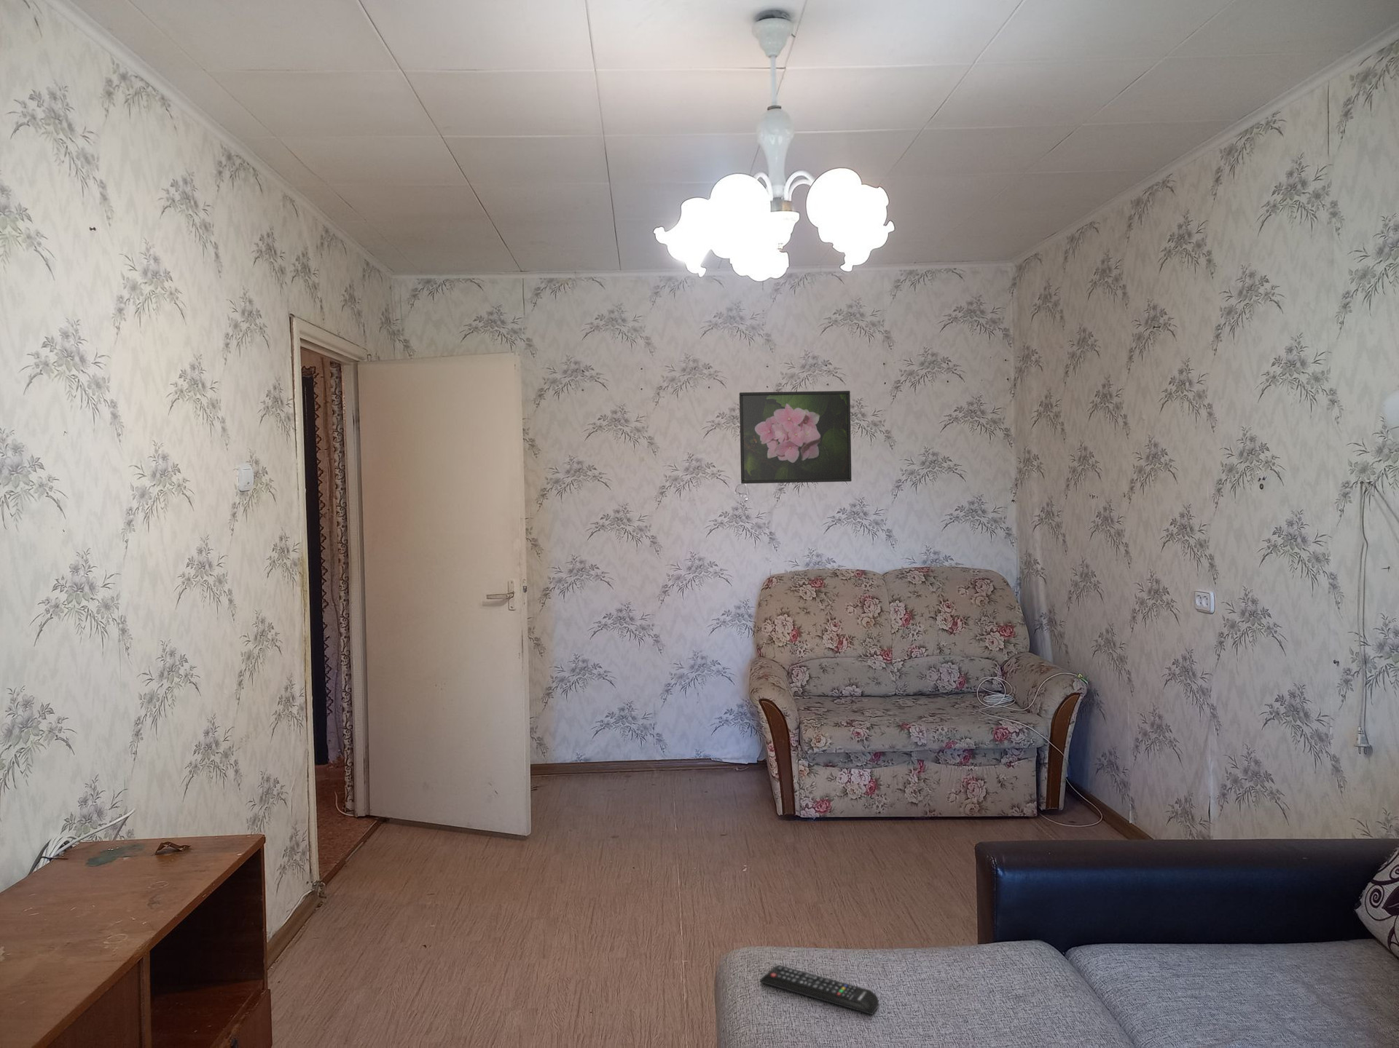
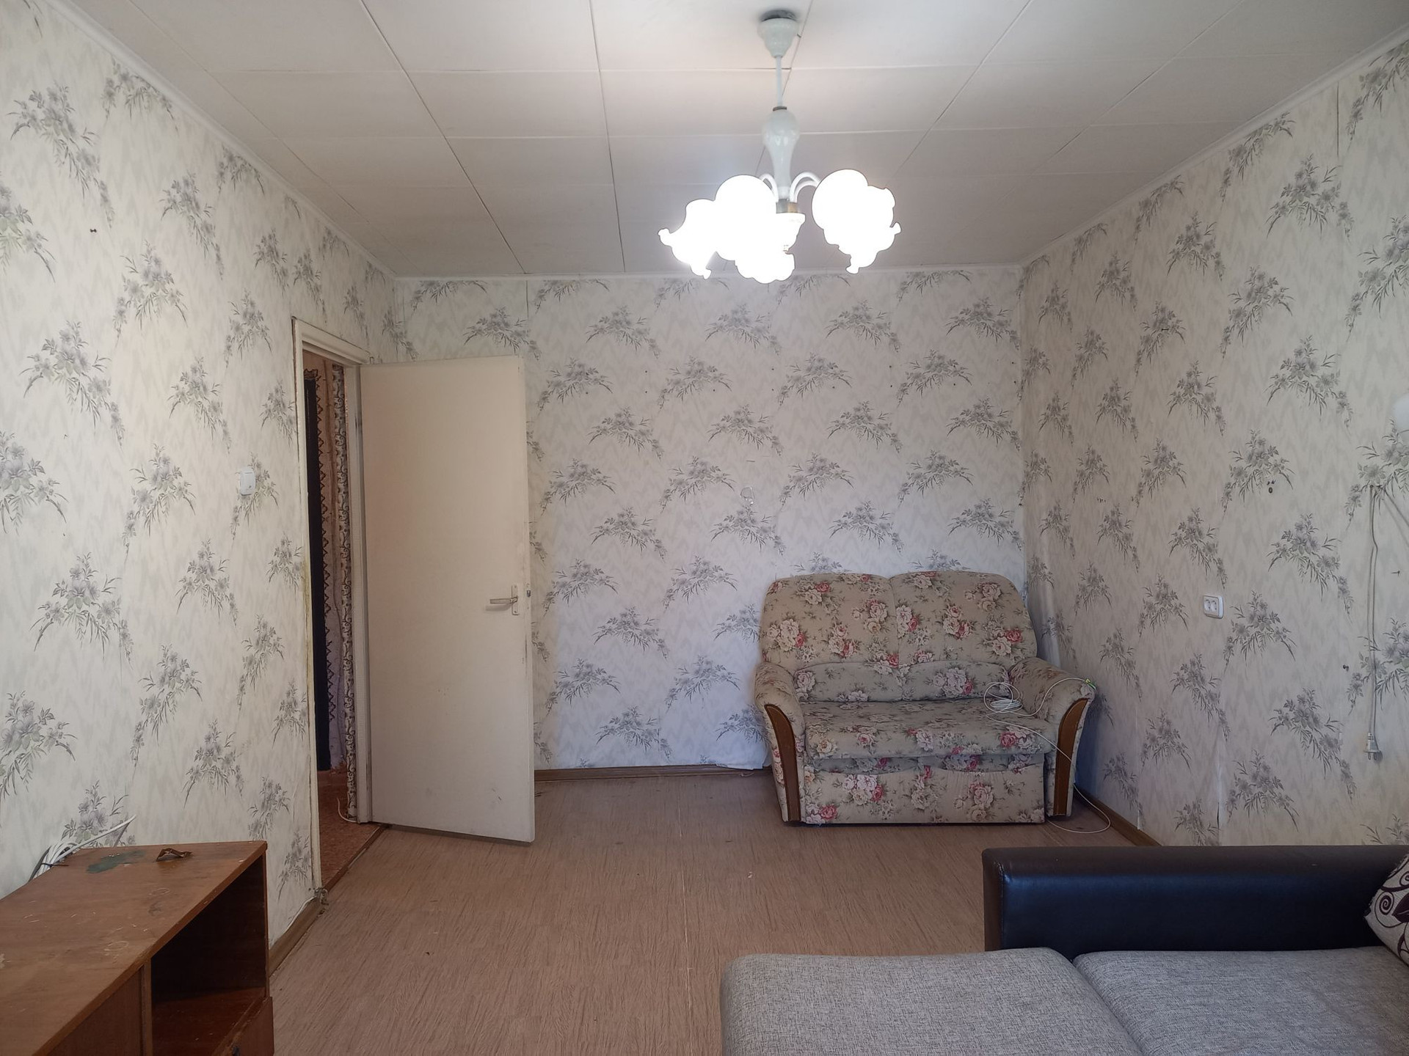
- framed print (795, 437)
- remote control (817, 989)
